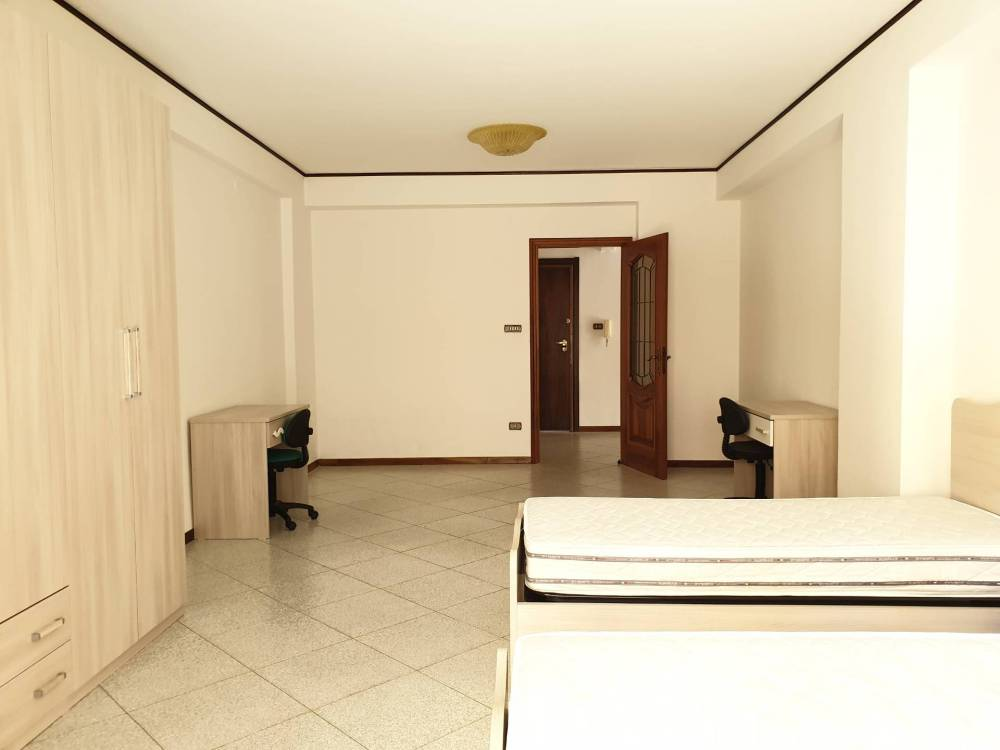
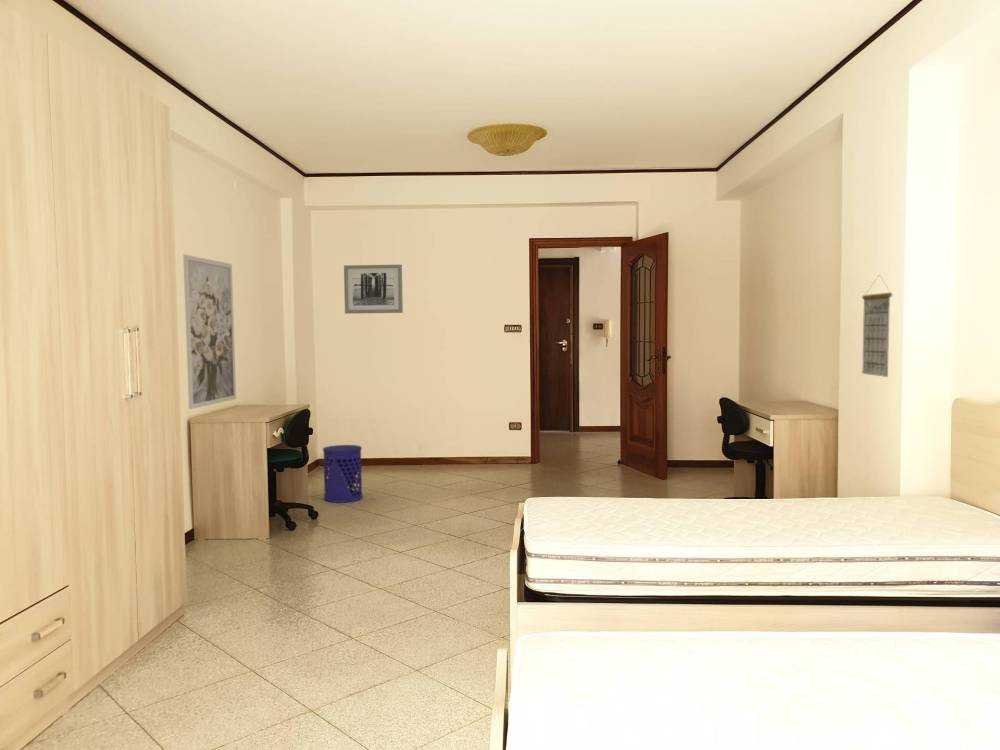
+ wall art (211, 332)
+ waste bin (342, 473)
+ wall art (373, 289)
+ calendar (876, 325)
